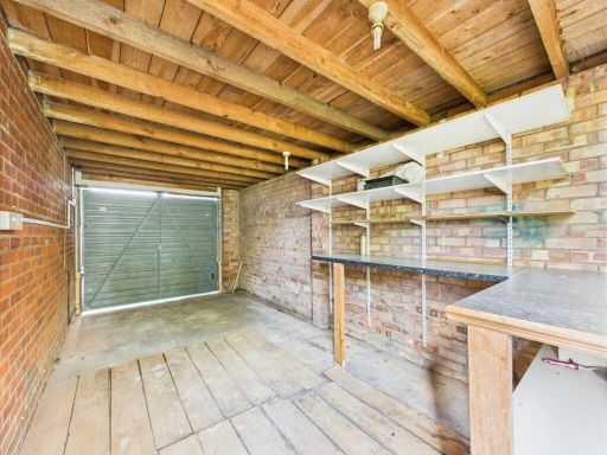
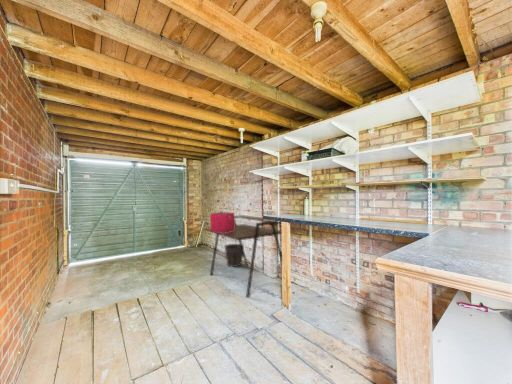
+ desk (243, 249)
+ waste bin (234, 255)
+ storage bin (222, 221)
